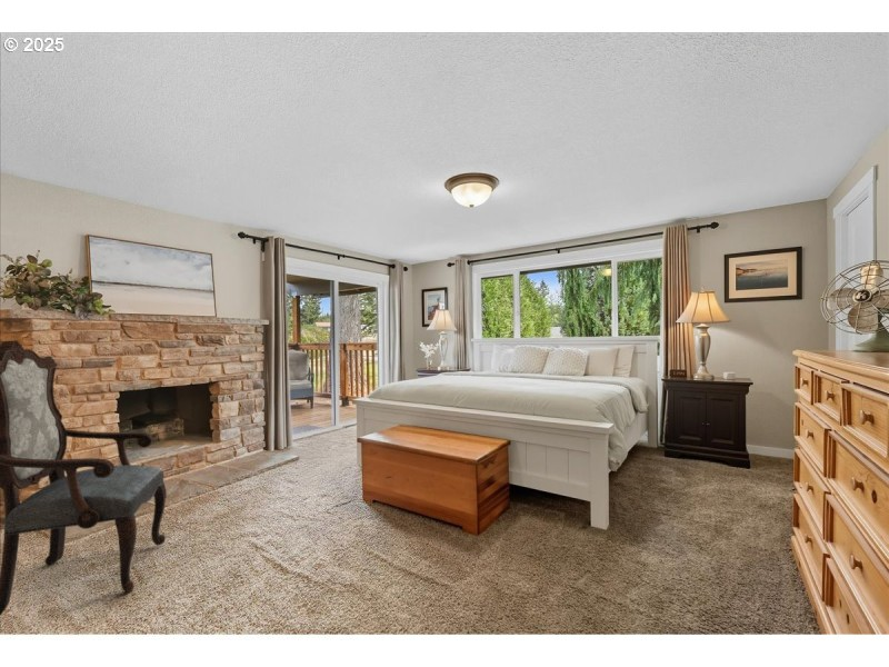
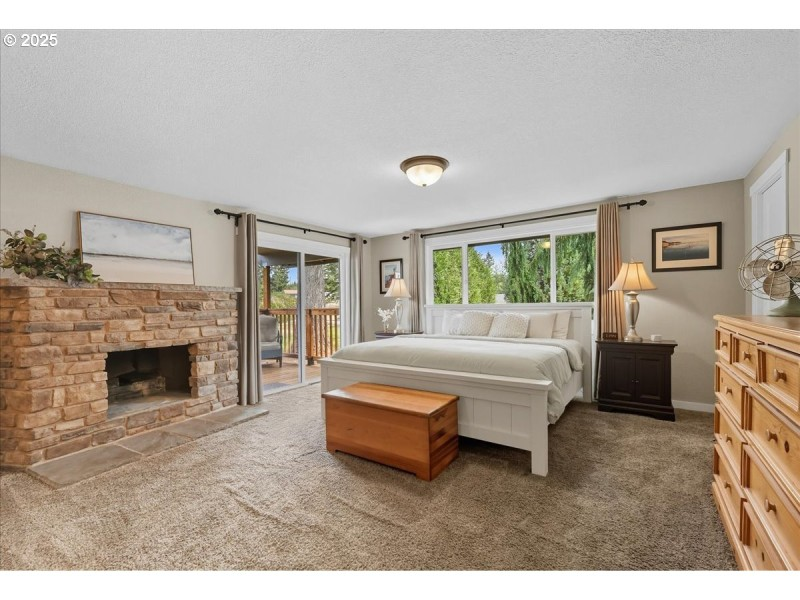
- armchair (88, 458)
